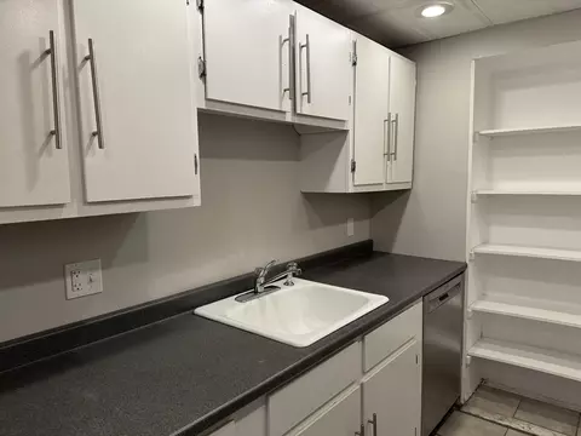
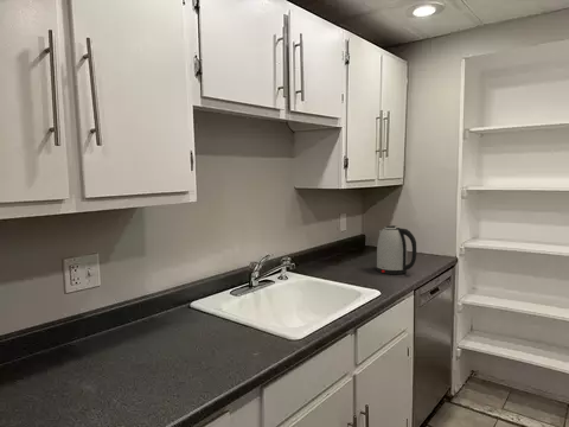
+ kettle (396, 249)
